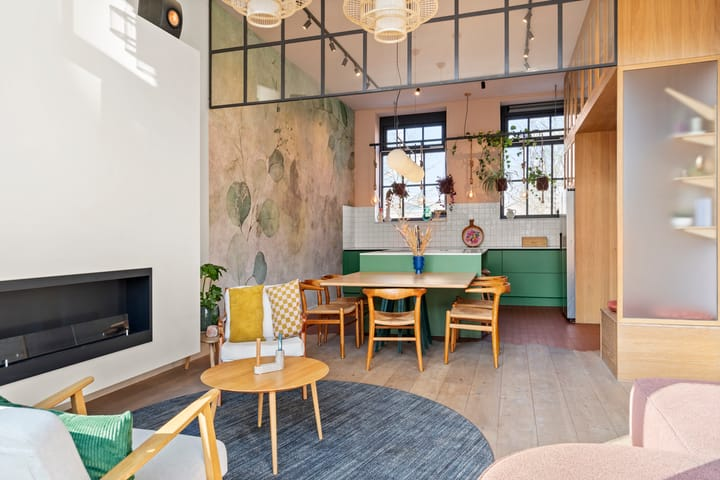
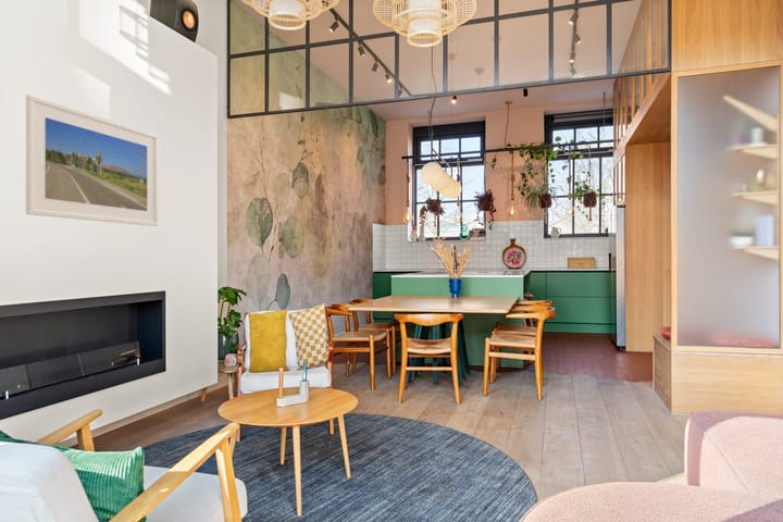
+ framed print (100, 169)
